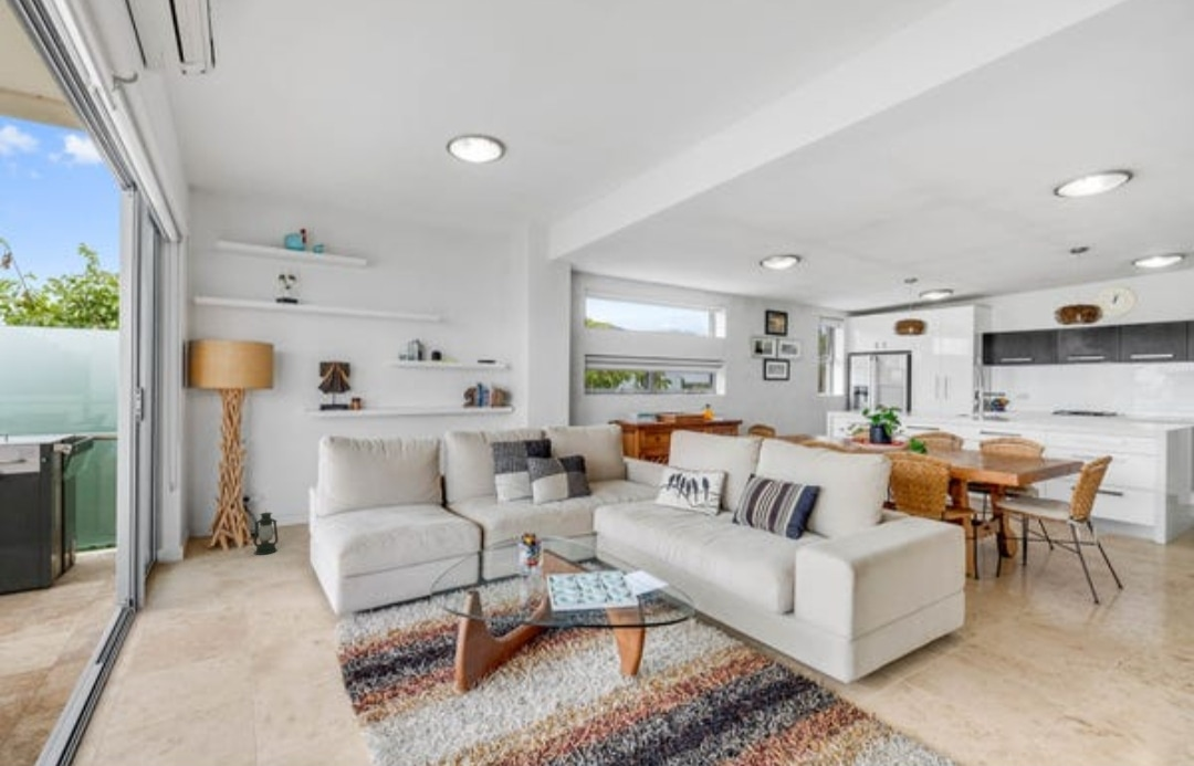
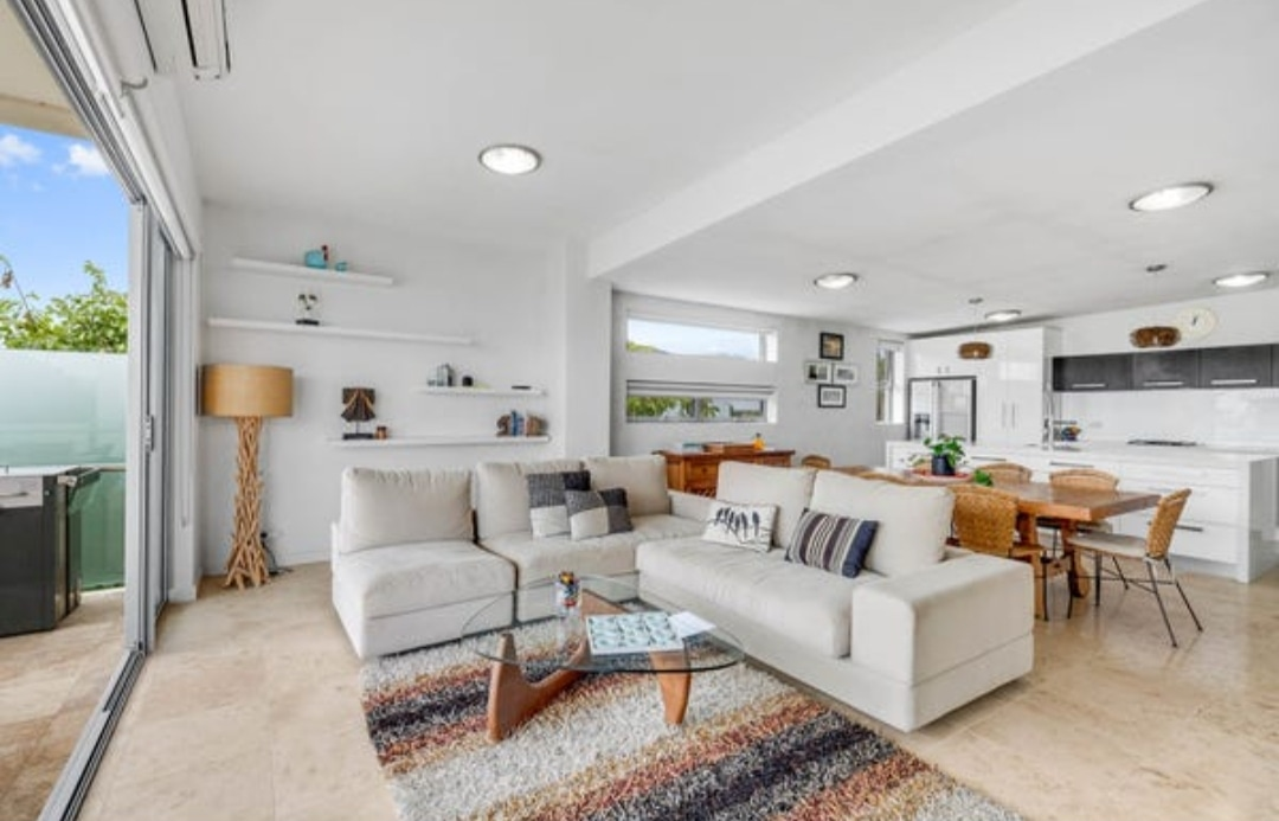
- lantern (265, 529)
